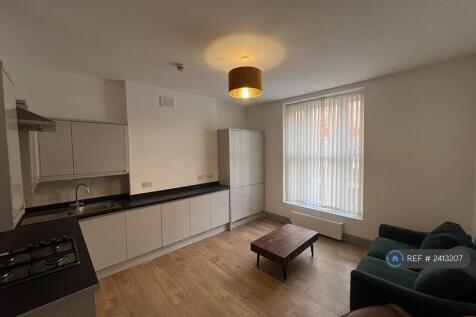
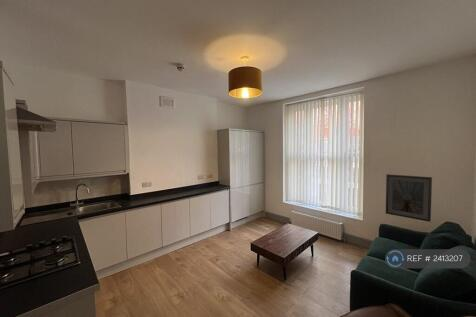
+ picture frame (407, 196)
